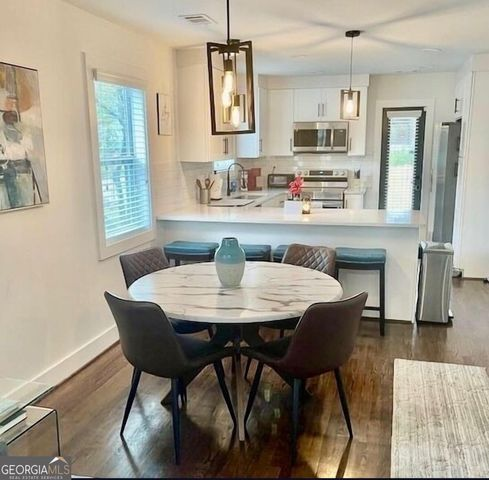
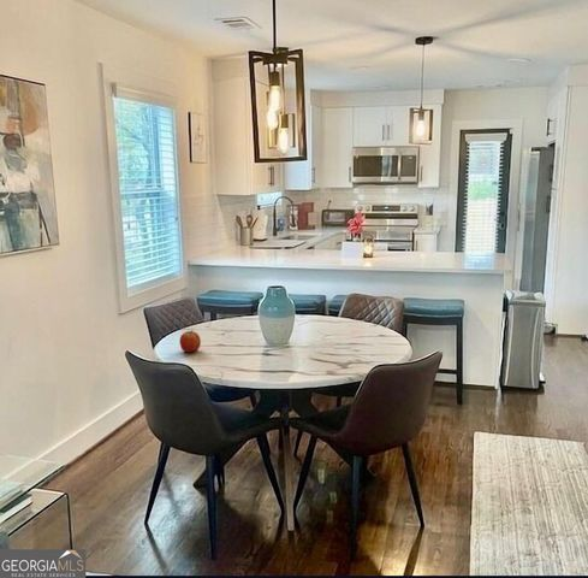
+ apple (190, 340)
